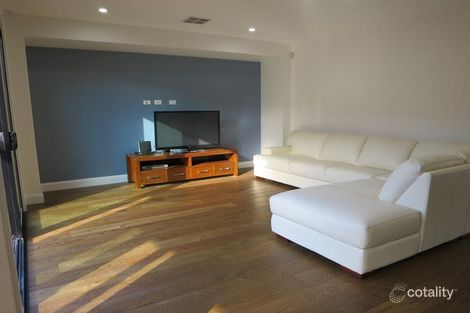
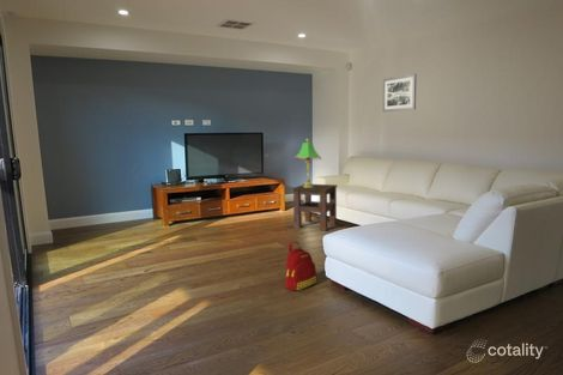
+ side table (315, 206)
+ table lamp (308, 162)
+ wall art (398, 93)
+ backpack (299, 264)
